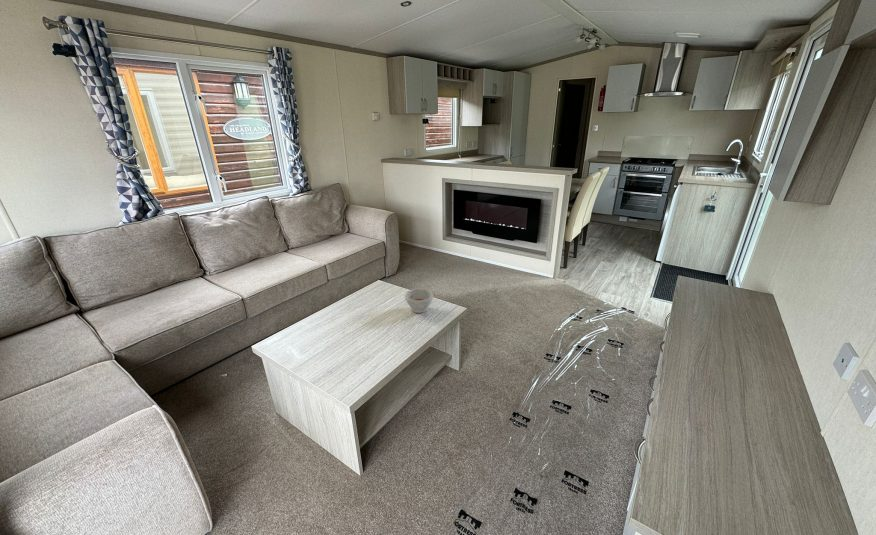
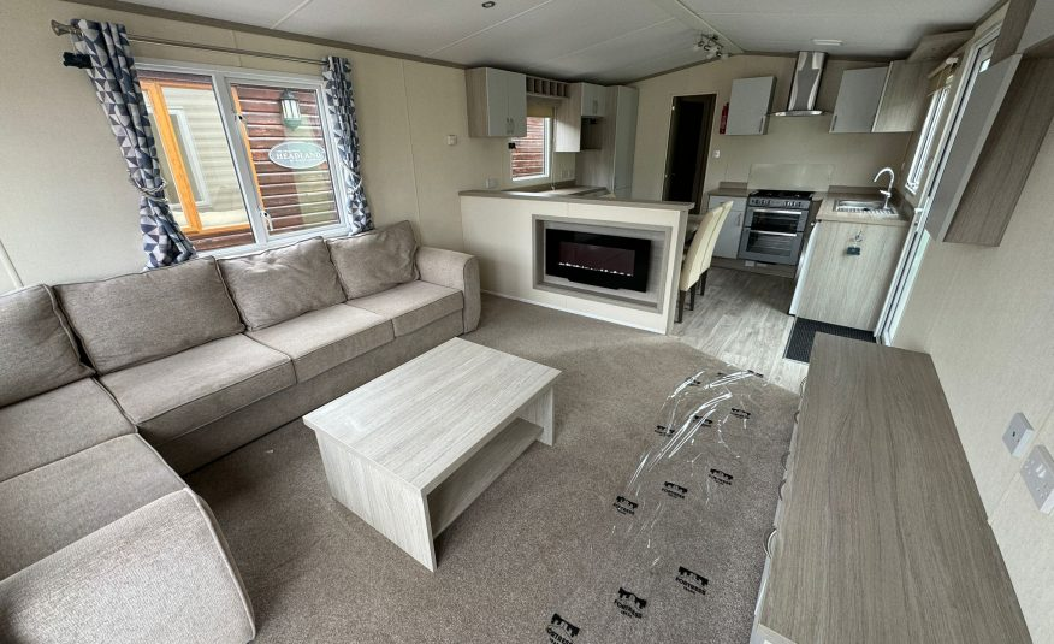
- bowl (419, 301)
